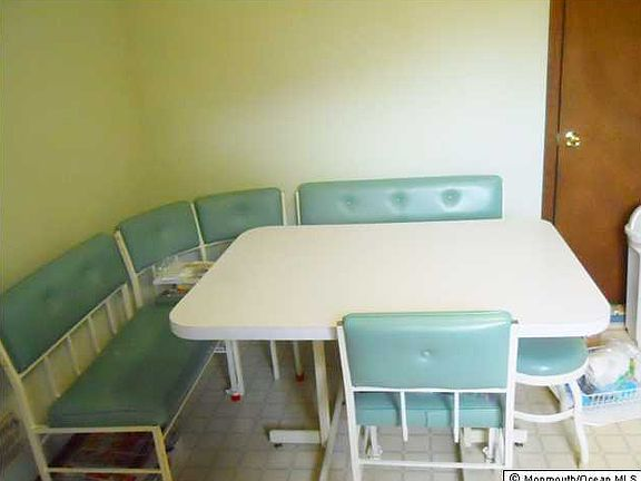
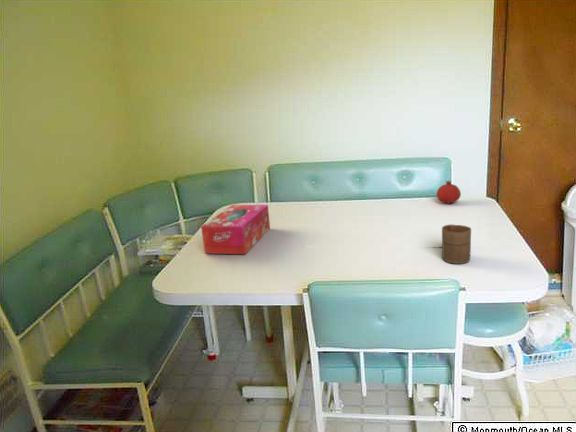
+ fruit (448, 191)
+ tissue box (238, 227)
+ cup (455, 243)
